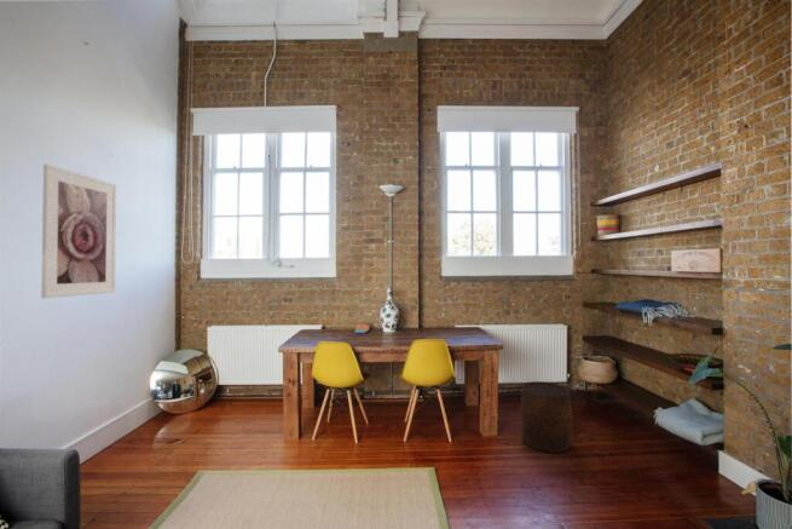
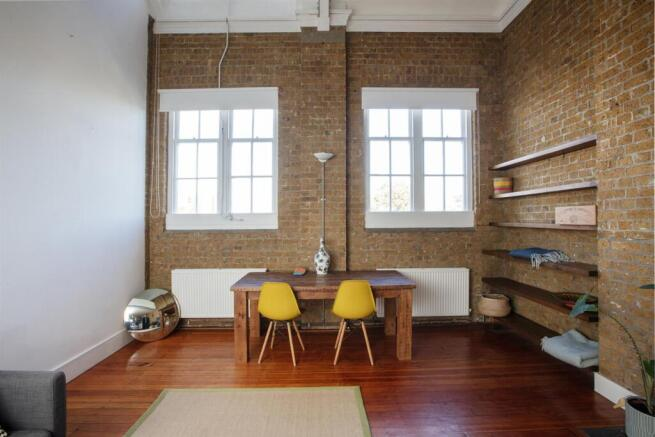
- stool (545, 415)
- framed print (82, 235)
